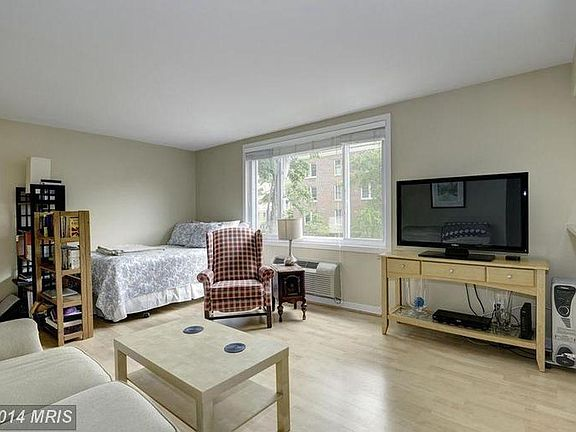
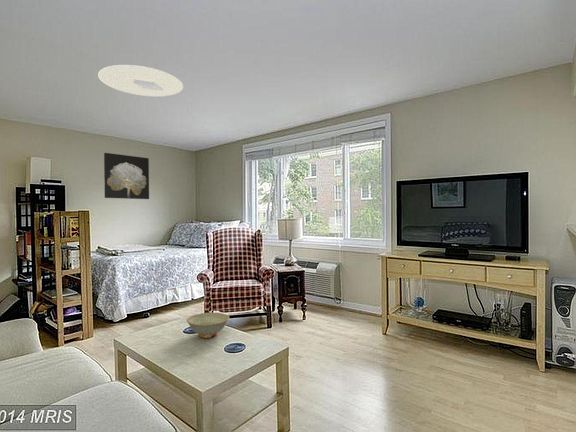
+ dish (208, 326)
+ wall art (127, 177)
+ ceiling light (142, 79)
